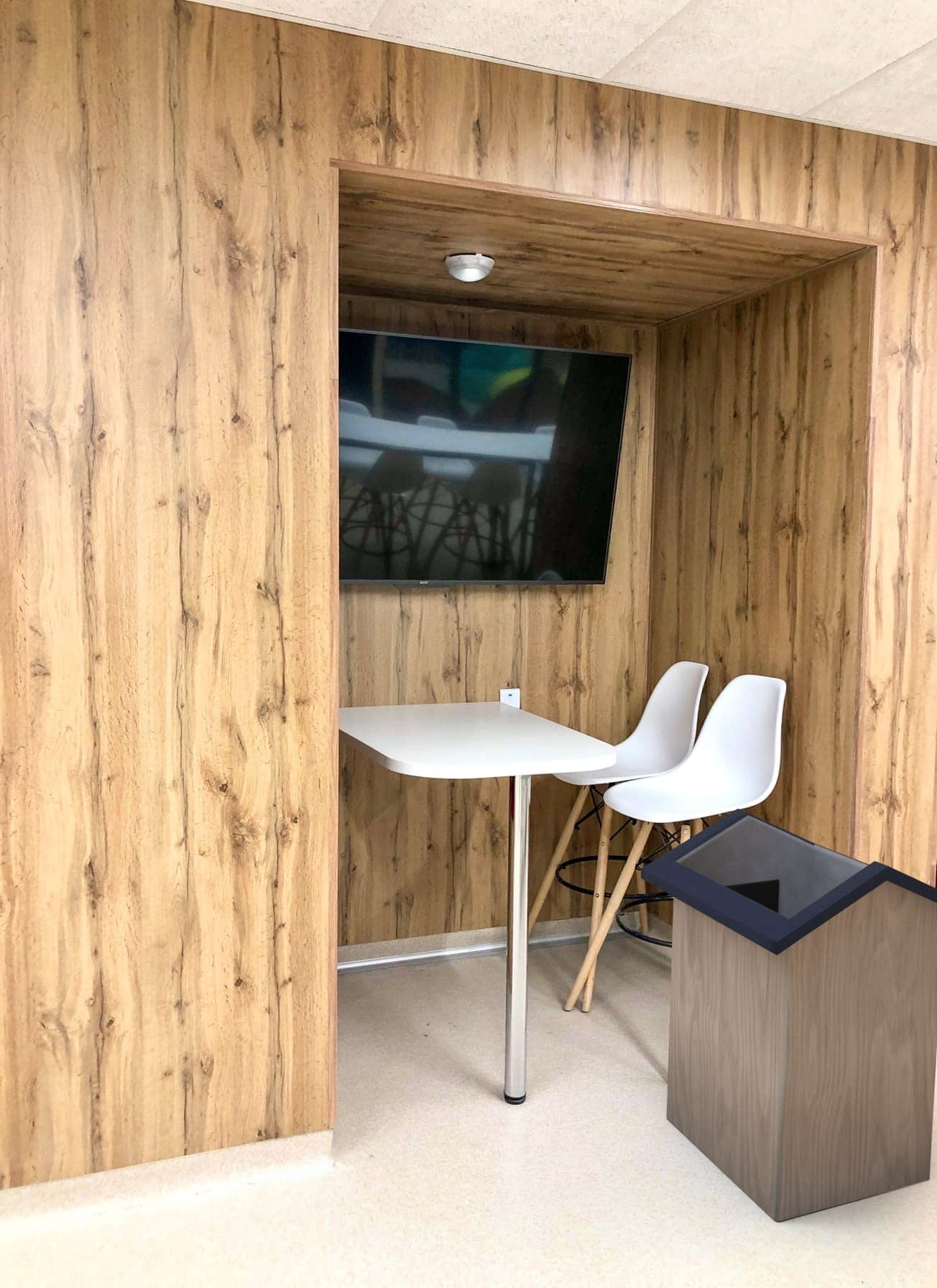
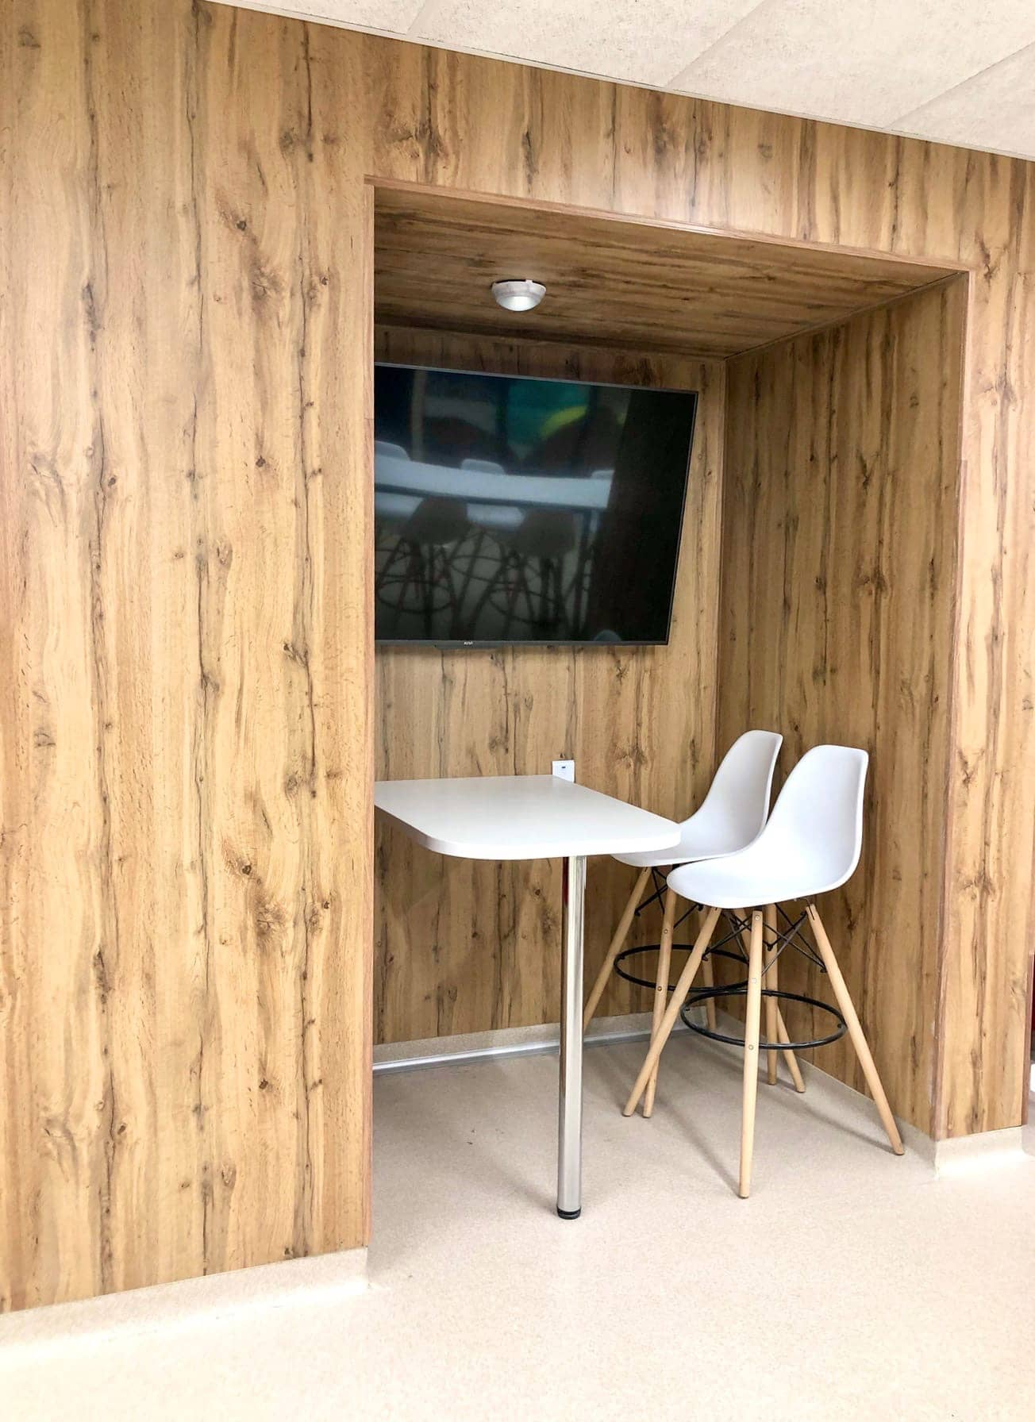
- trash can (798, 993)
